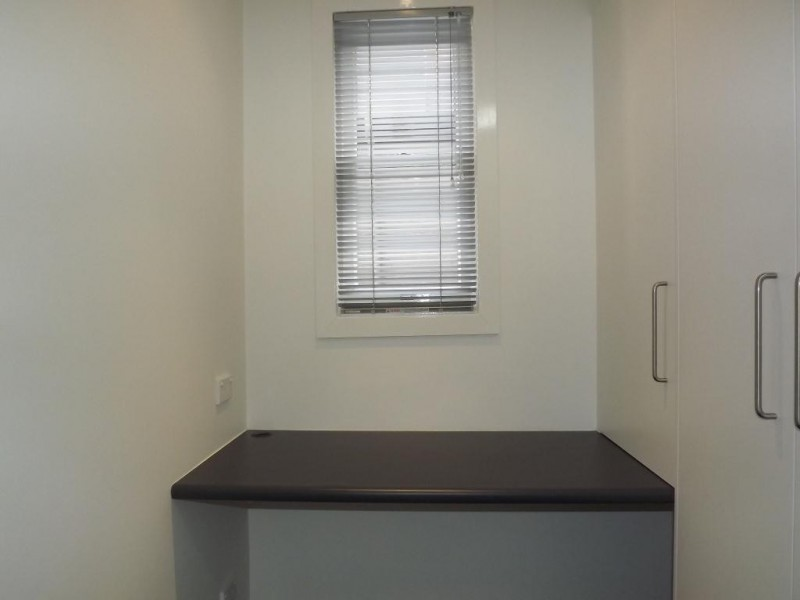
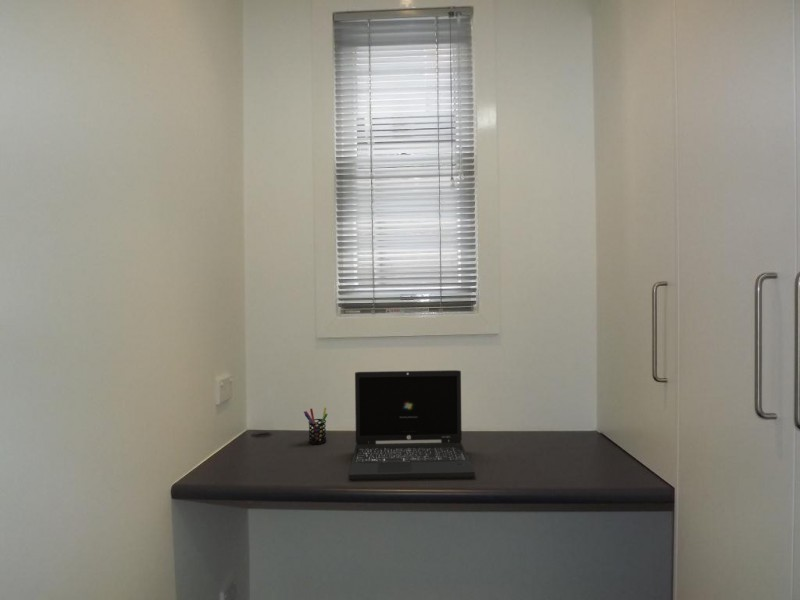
+ pen holder (318, 424)
+ laptop (410, 420)
